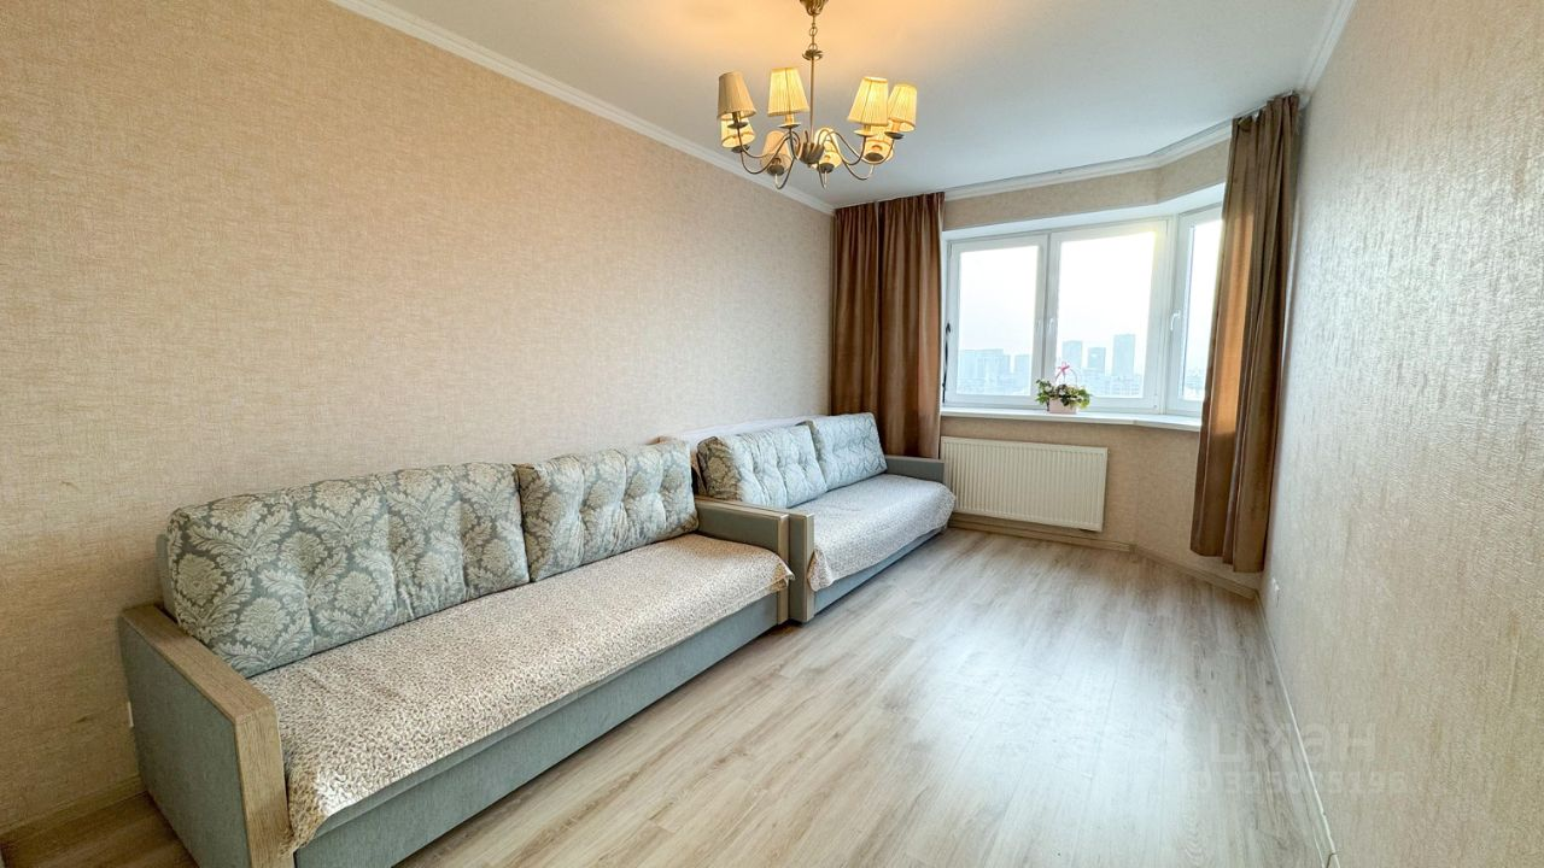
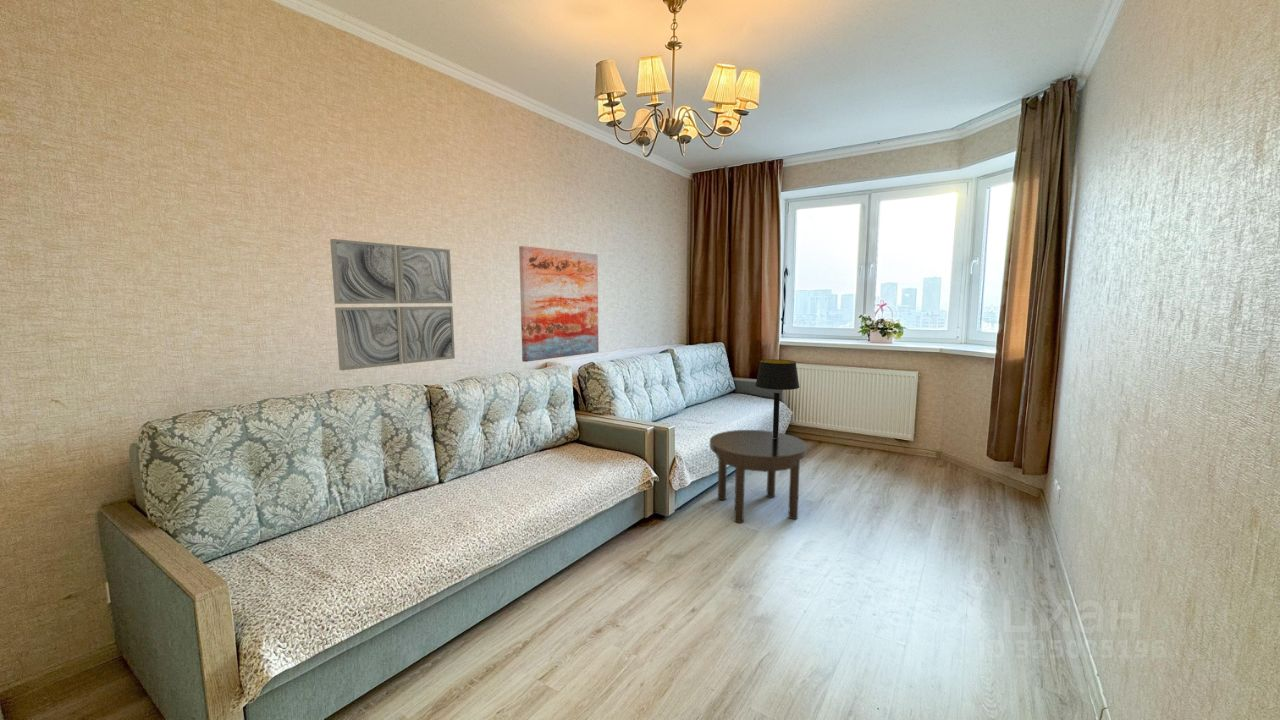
+ side table (756, 470)
+ wall art (398, 303)
+ table lamp (776, 399)
+ wall art (562, 304)
